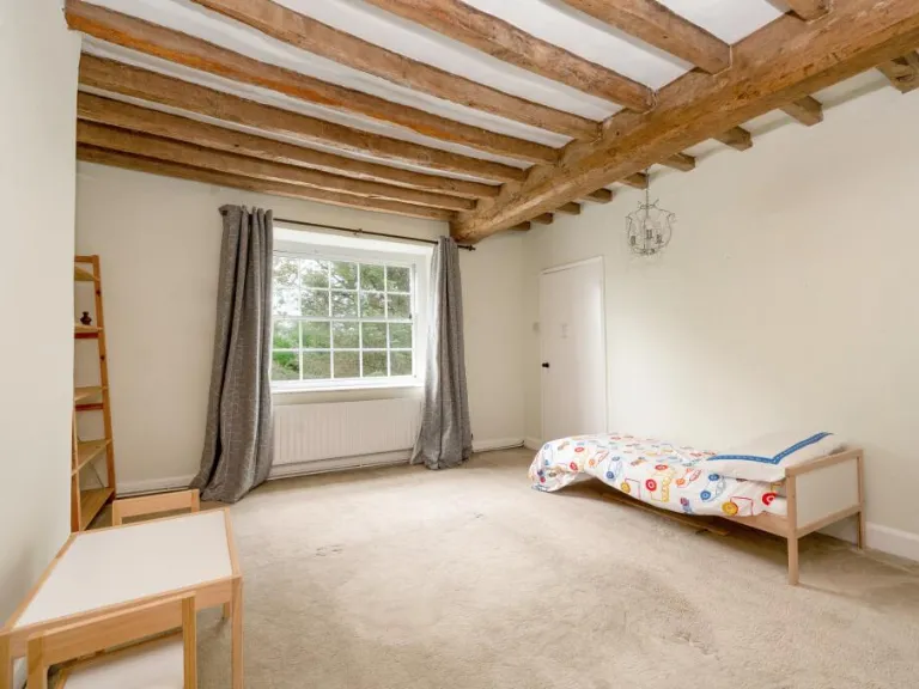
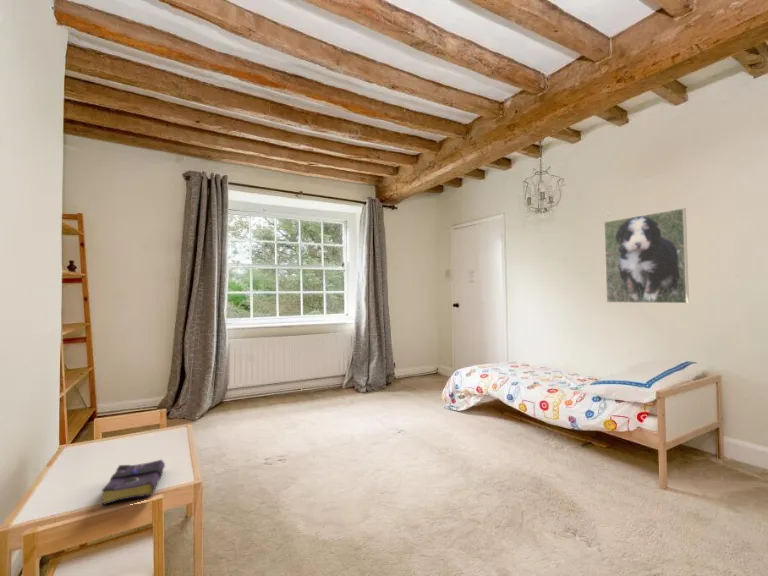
+ book (136, 479)
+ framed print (643, 259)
